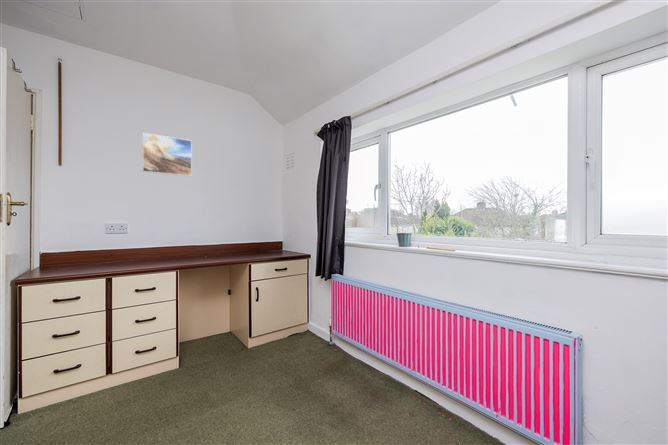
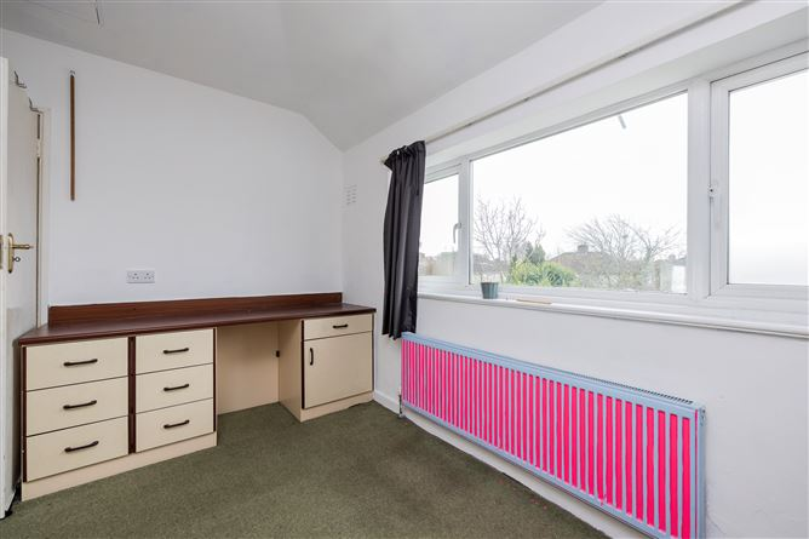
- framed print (168, 155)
